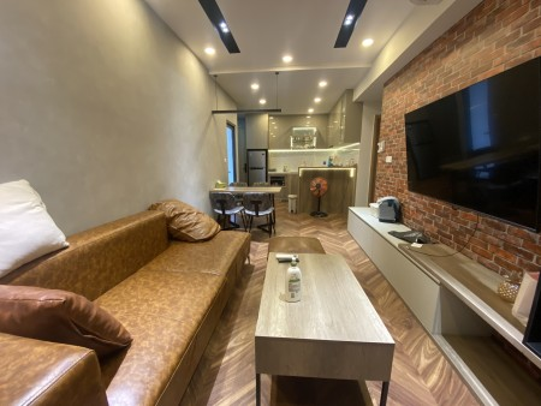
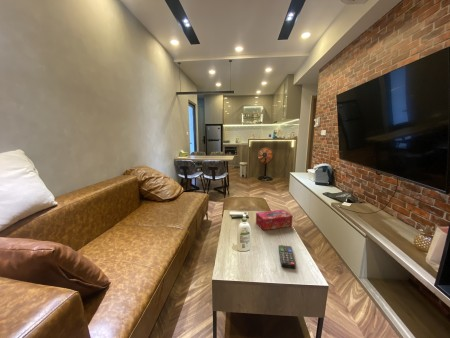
+ remote control (286, 255)
+ tissue box (273, 219)
